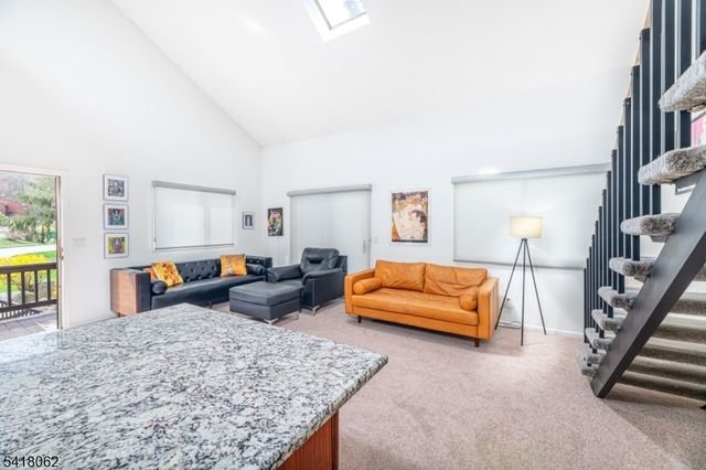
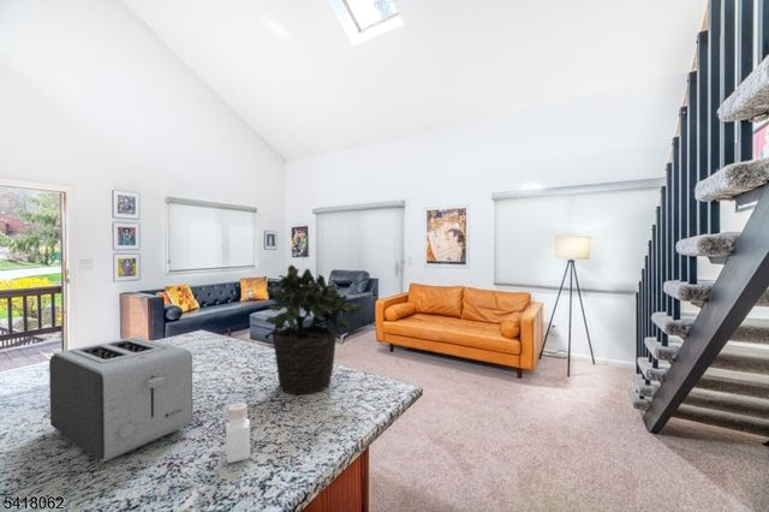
+ potted plant (302, 323)
+ toaster (124, 391)
+ pepper shaker (238, 430)
